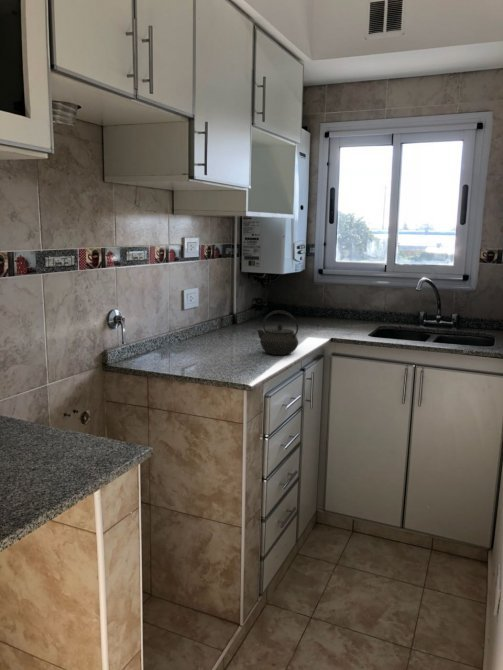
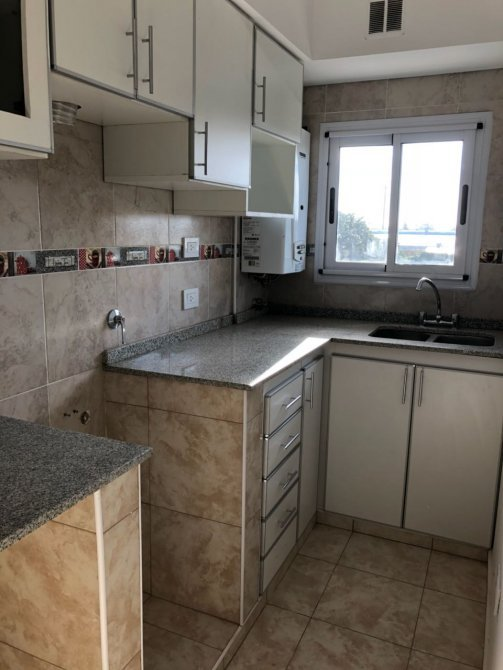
- kettle (277, 331)
